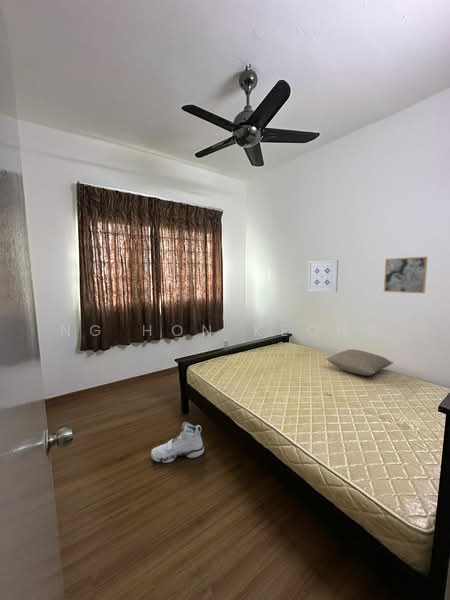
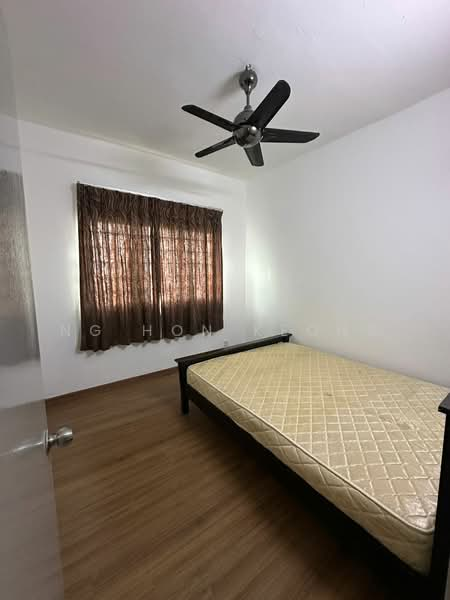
- wall art (322, 276)
- wall art (404, 275)
- sneaker (178, 441)
- pillow (358, 361)
